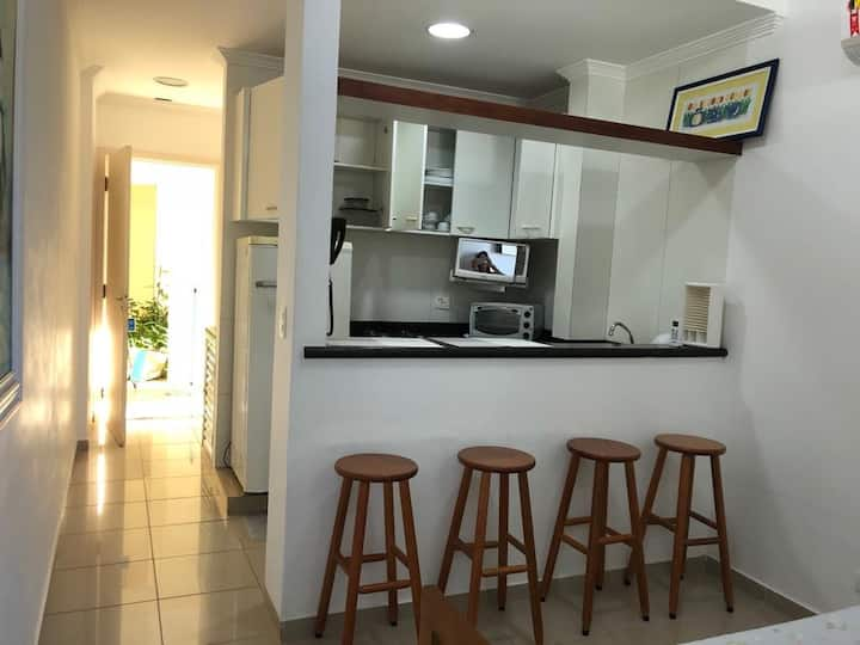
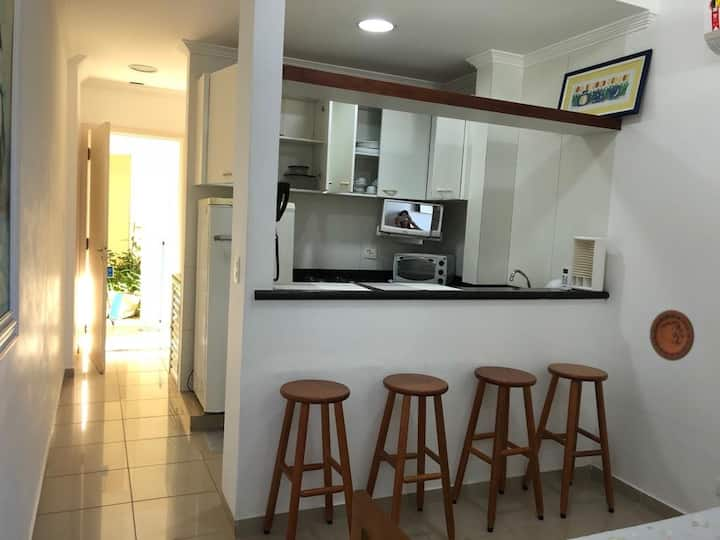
+ decorative plate (671, 335)
